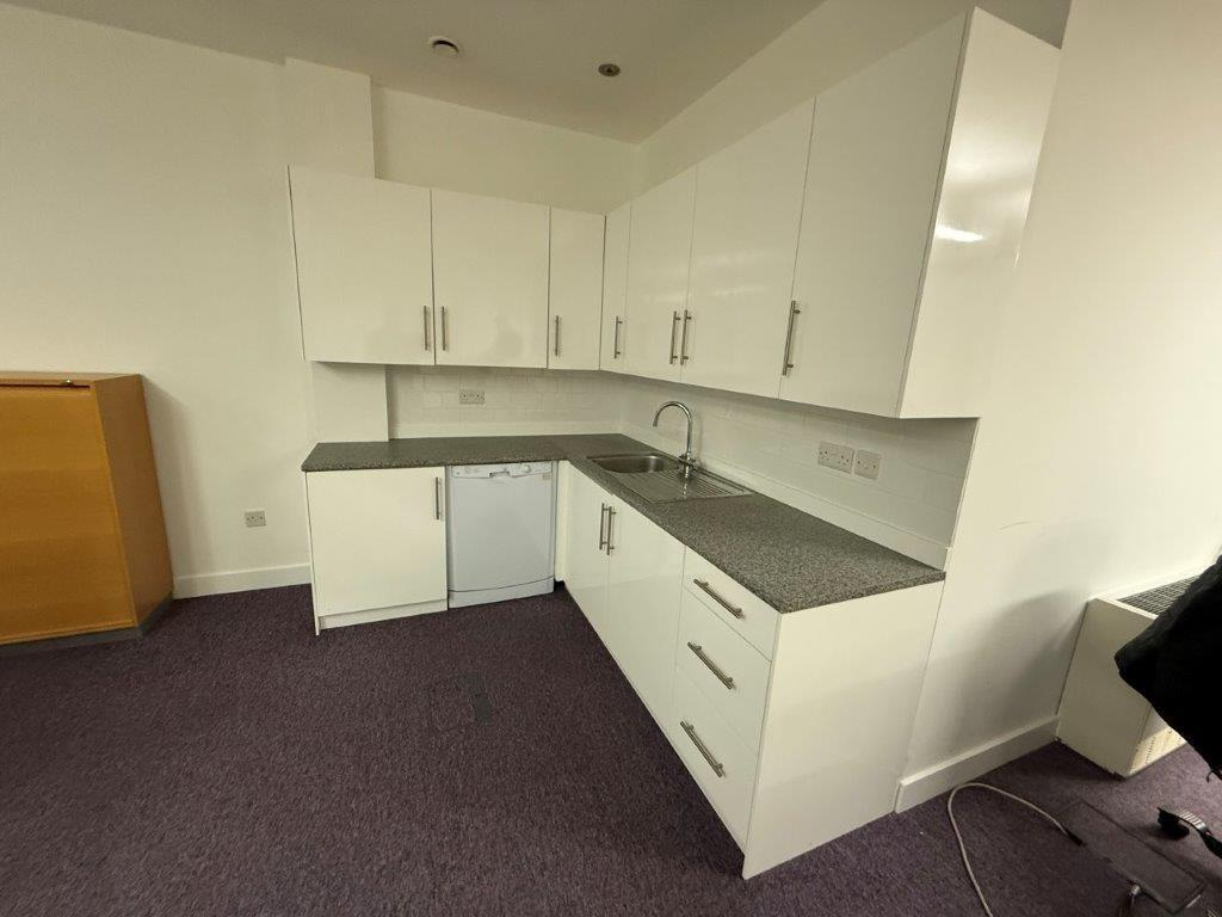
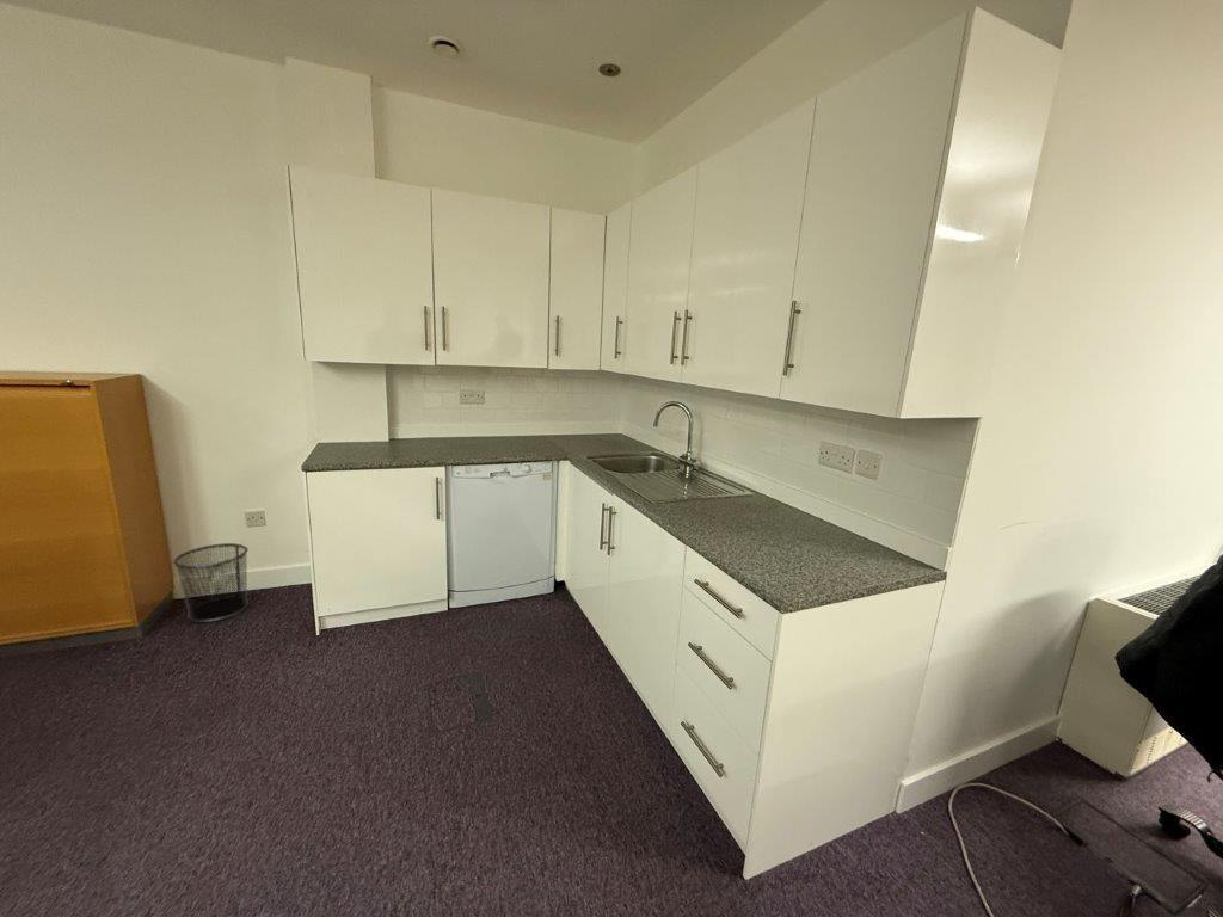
+ waste bin (215, 581)
